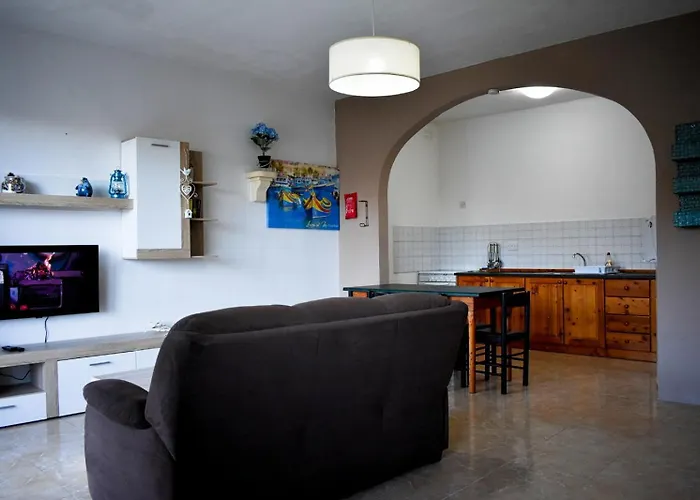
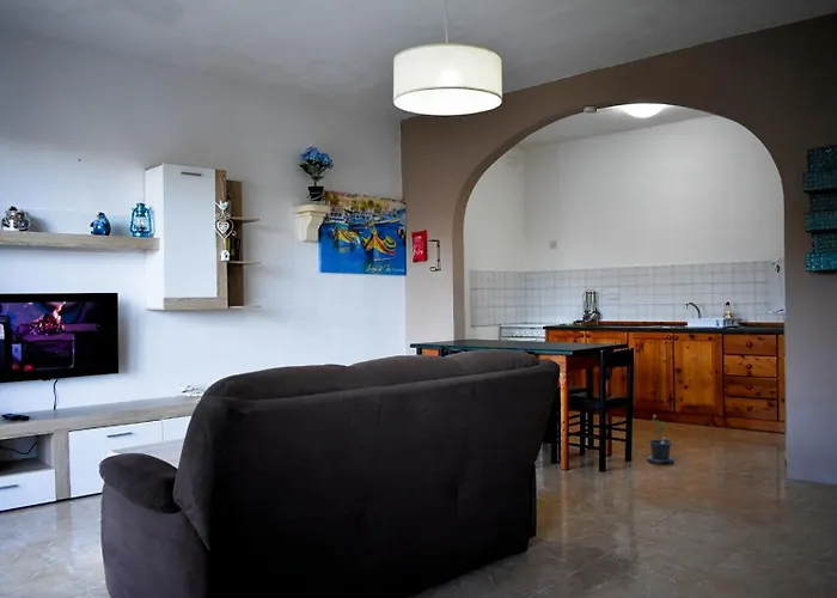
+ potted plant (659, 439)
